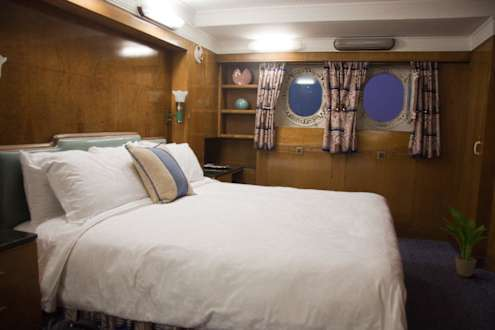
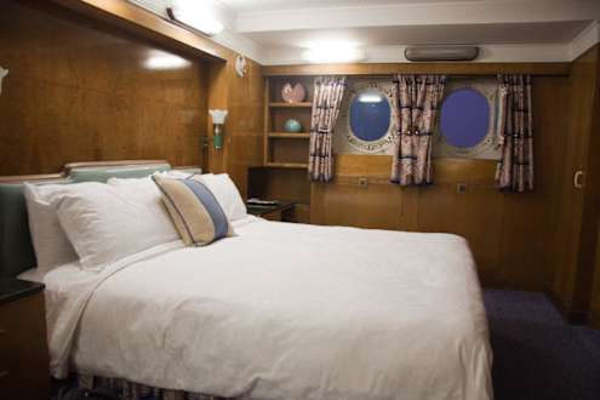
- potted plant (461, 242)
